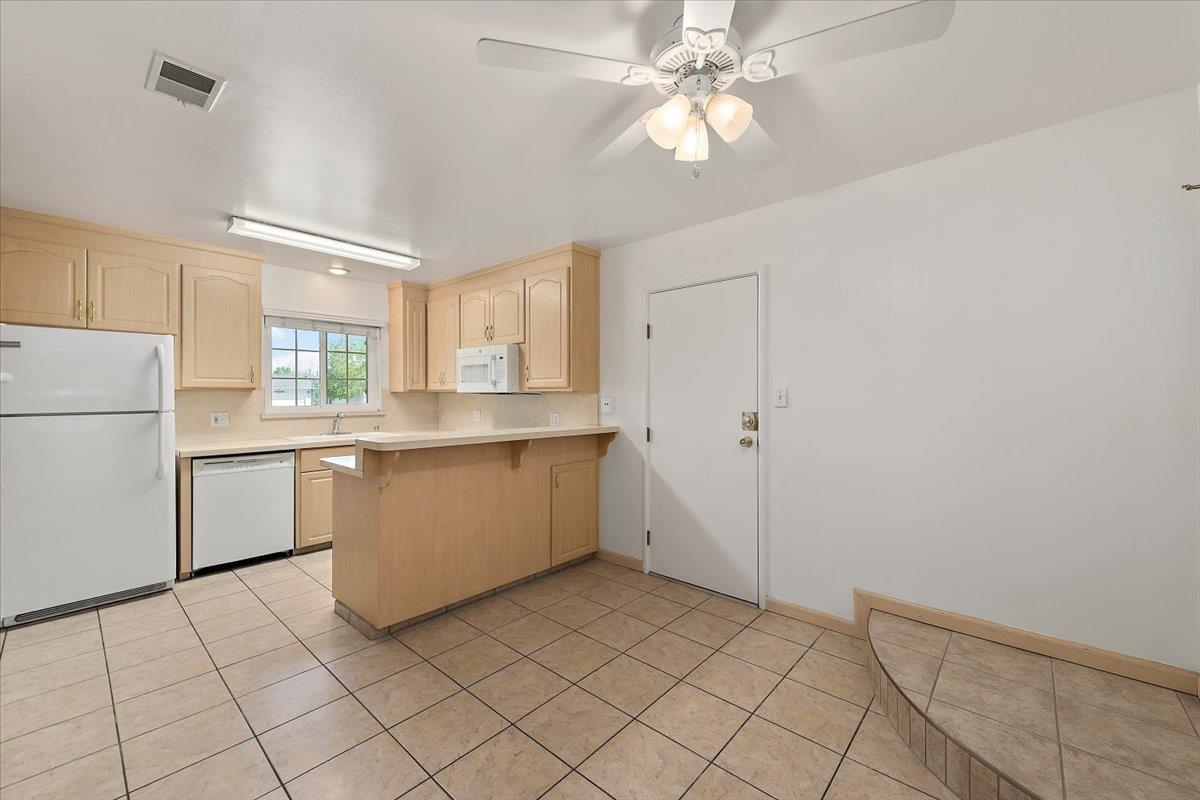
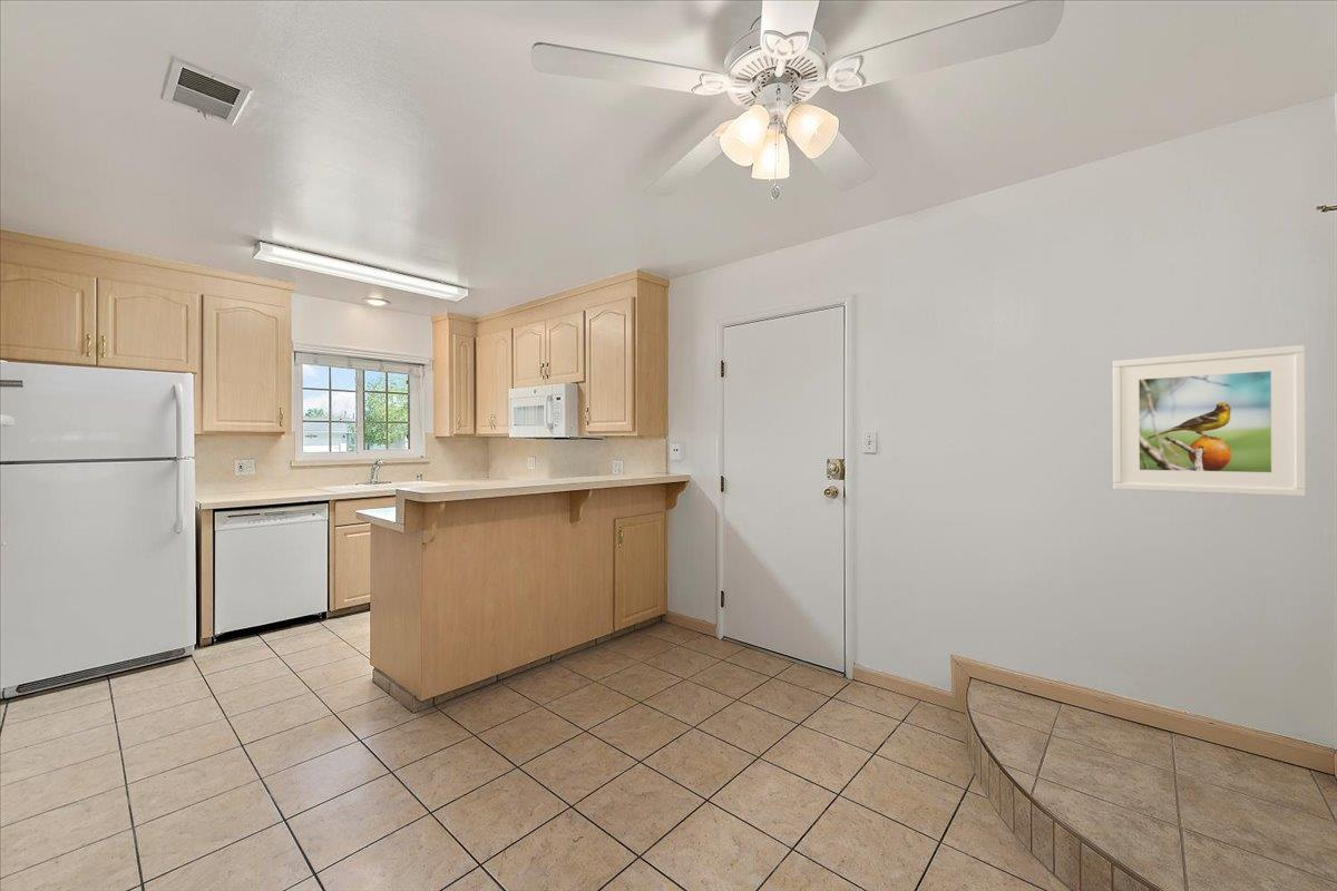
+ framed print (1201, 423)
